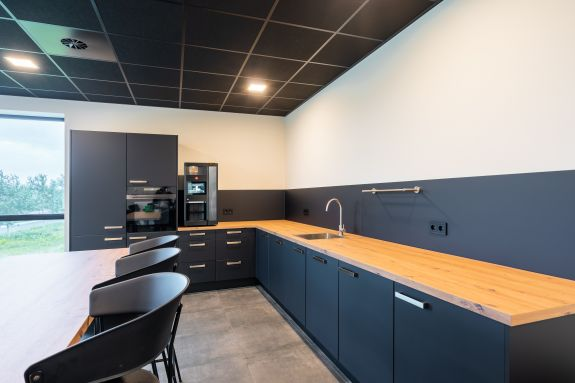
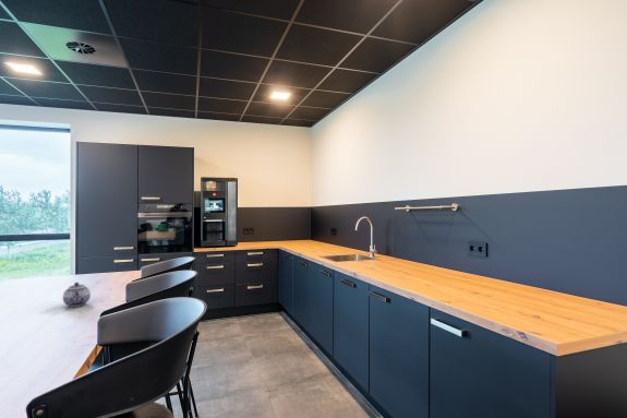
+ teapot (76, 292)
